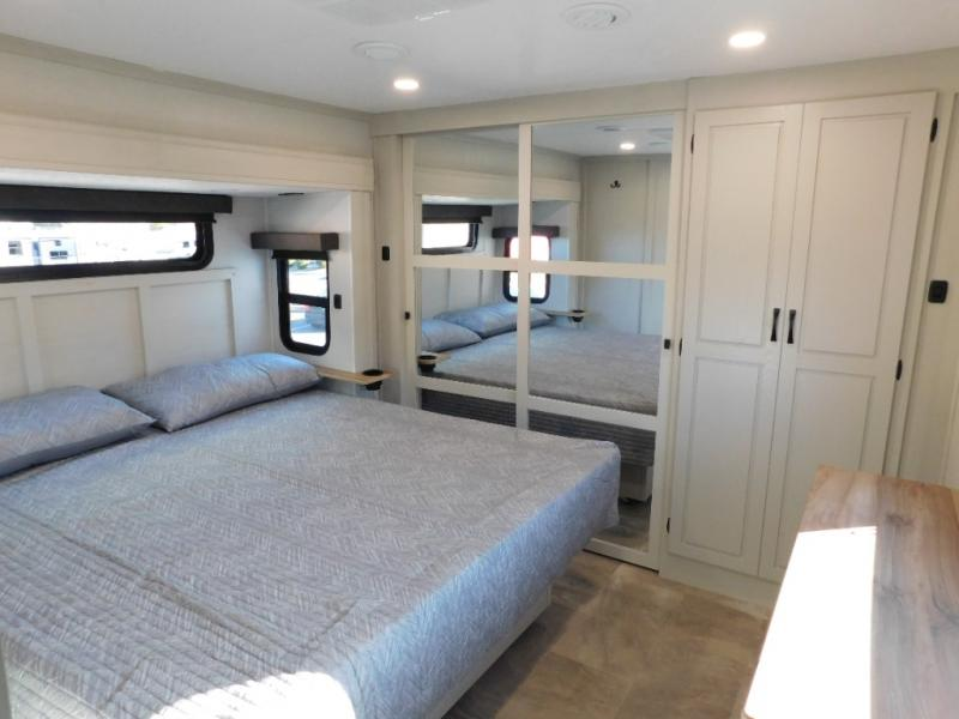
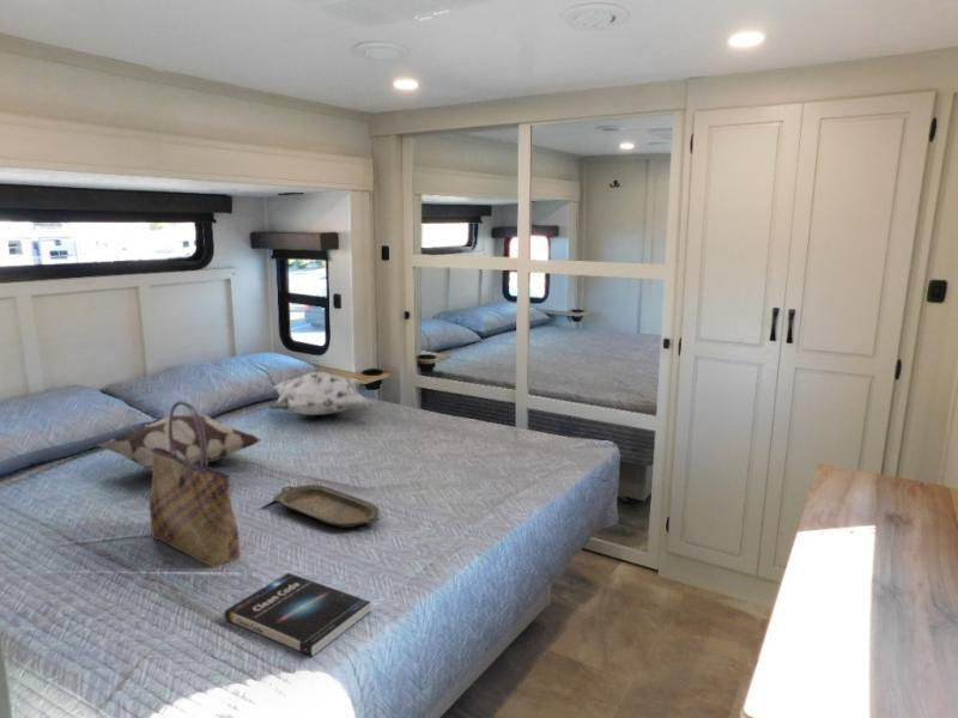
+ book (298, 610)
+ serving tray (327, 506)
+ decorative pillow (180, 443)
+ tote bag (189, 475)
+ decorative pillow (317, 394)
